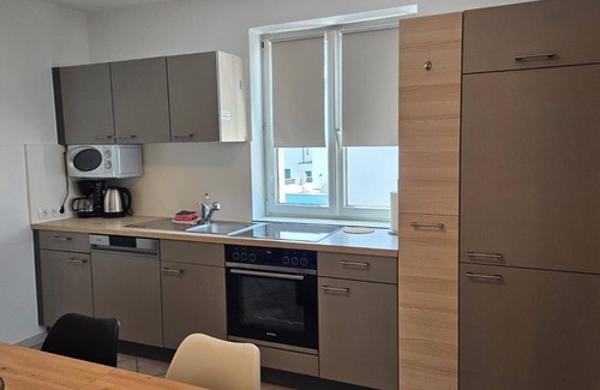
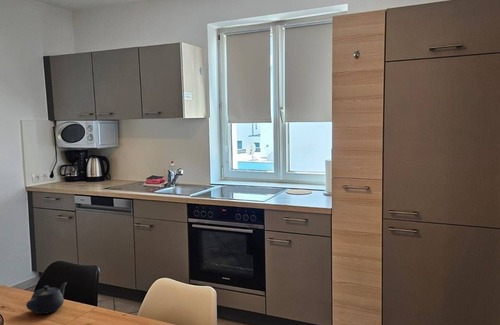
+ teapot (47, 297)
